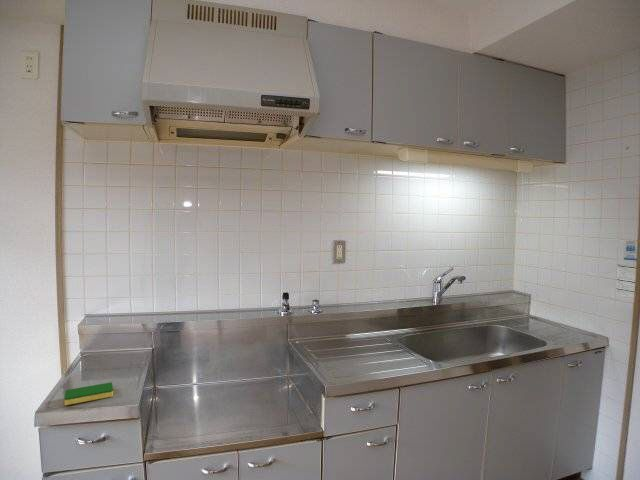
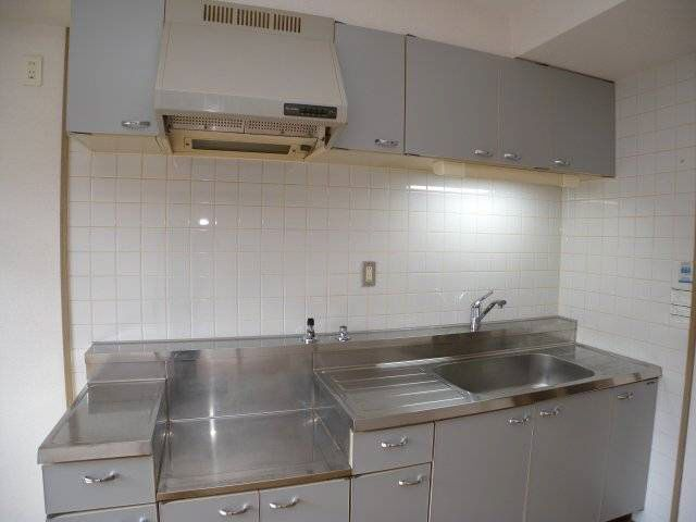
- dish sponge (89, 393)
